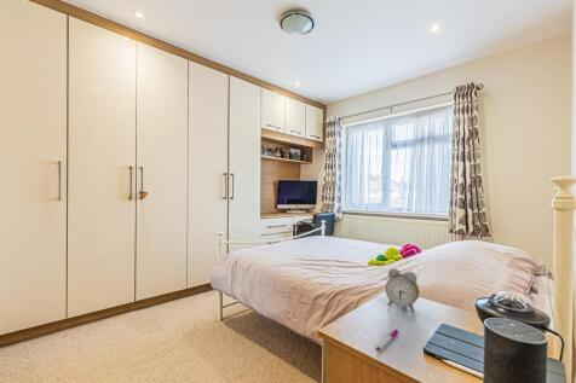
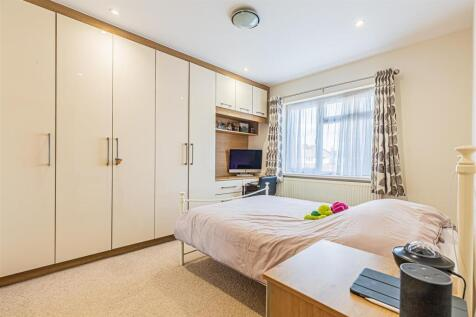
- alarm clock (402, 289)
- pen (387, 340)
